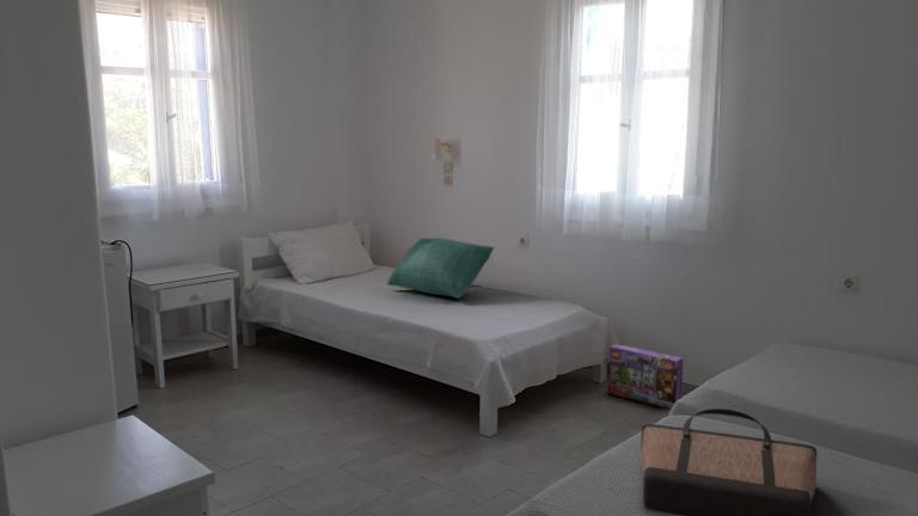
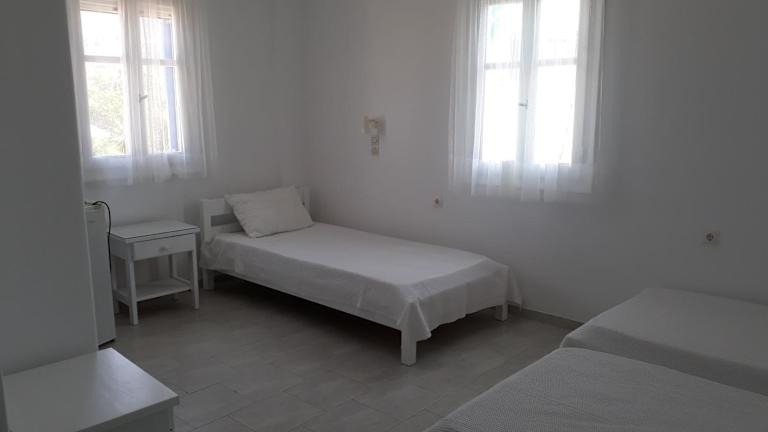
- cushion (439, 266)
- shopping bag (724, 460)
- box (644, 376)
